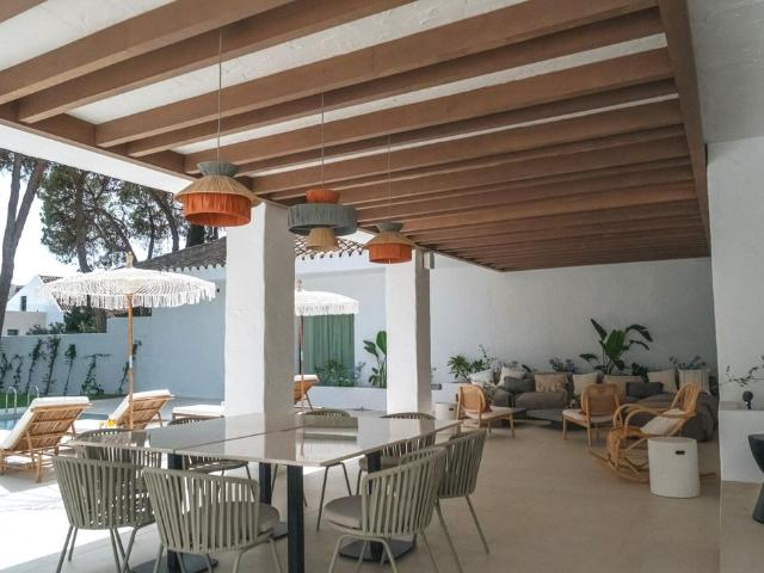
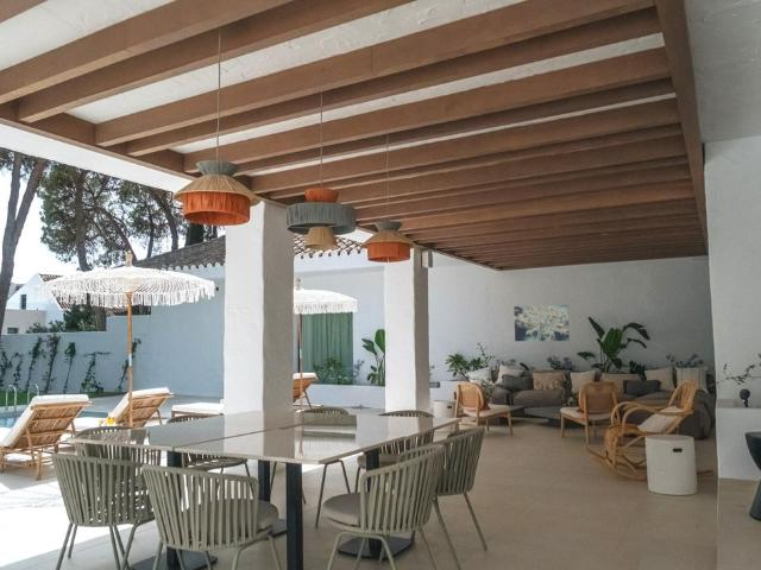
+ wall art (541, 323)
